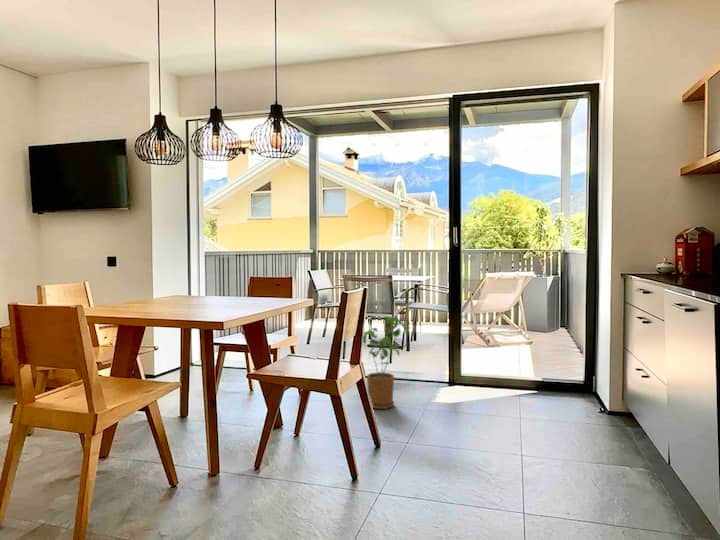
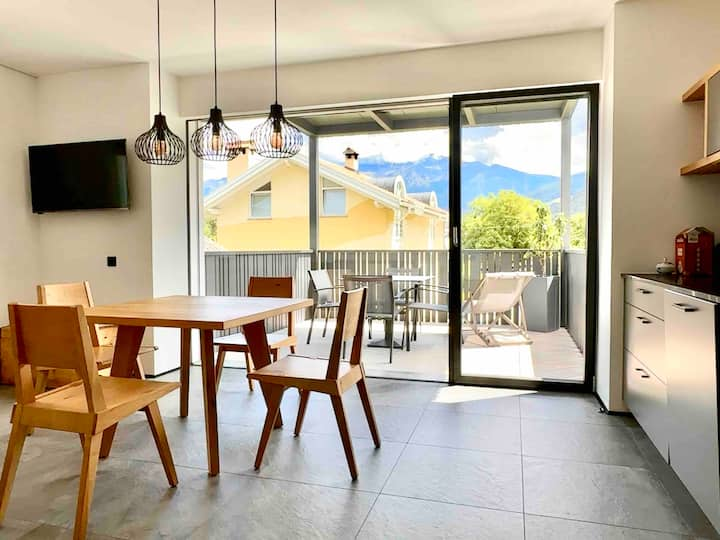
- house plant (383, 363)
